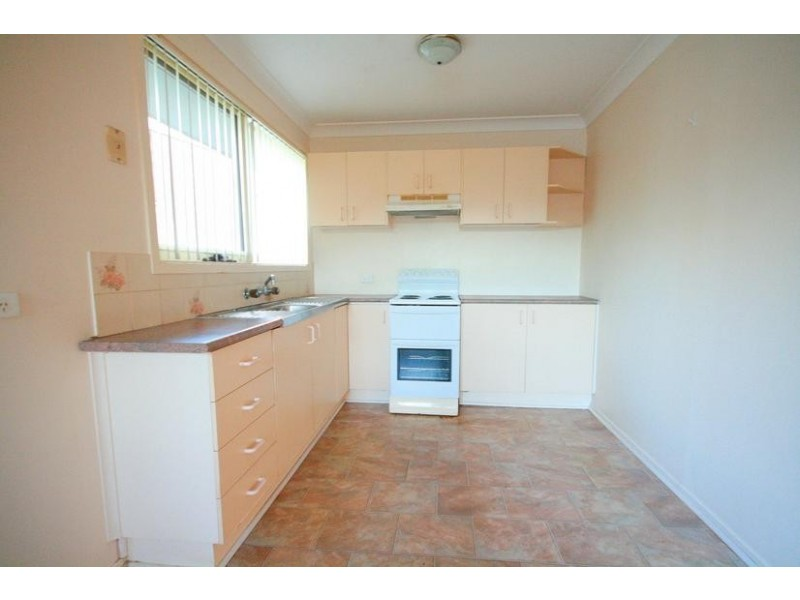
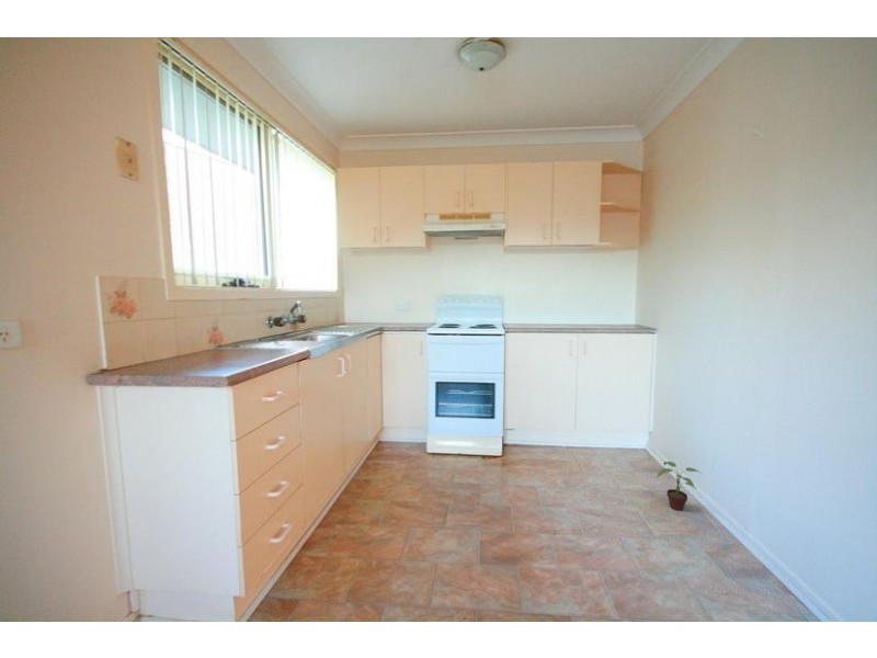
+ potted plant (677, 487)
